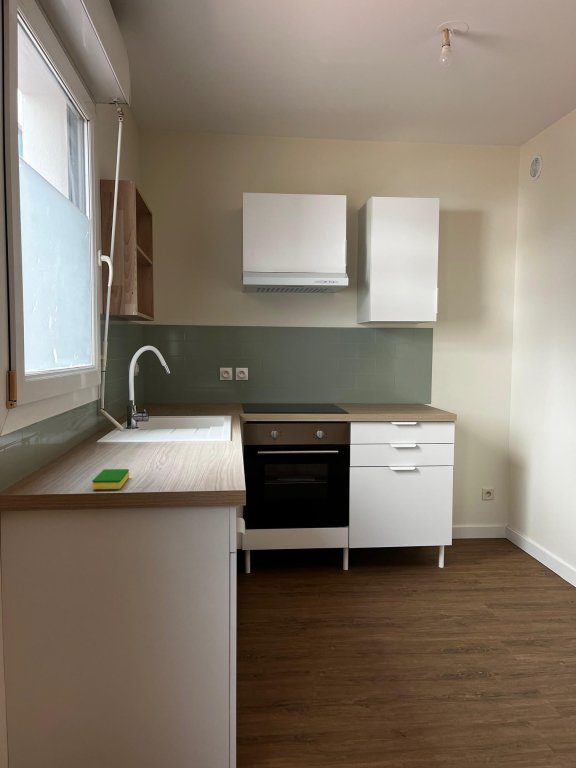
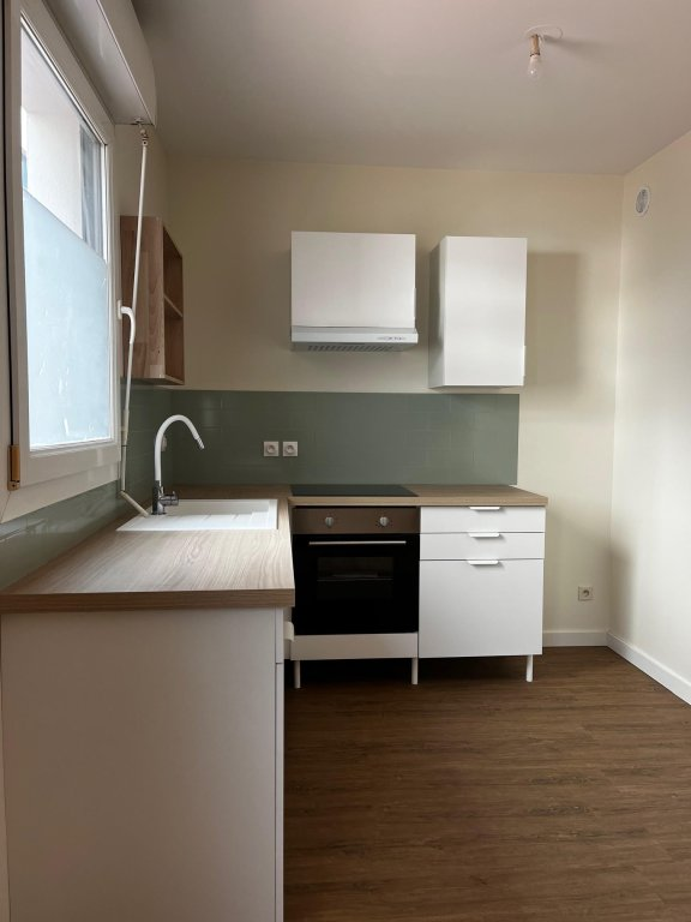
- dish sponge (111, 478)
